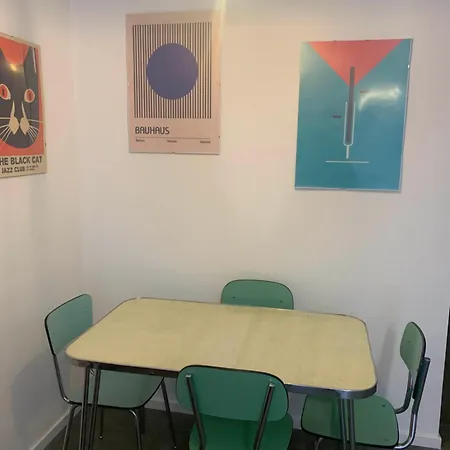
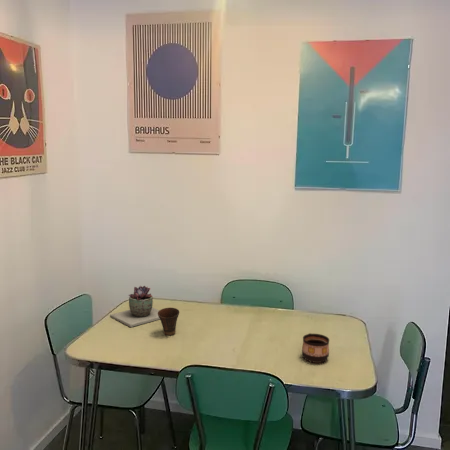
+ cup (316, 347)
+ succulent plant (139, 301)
+ cup (168, 322)
